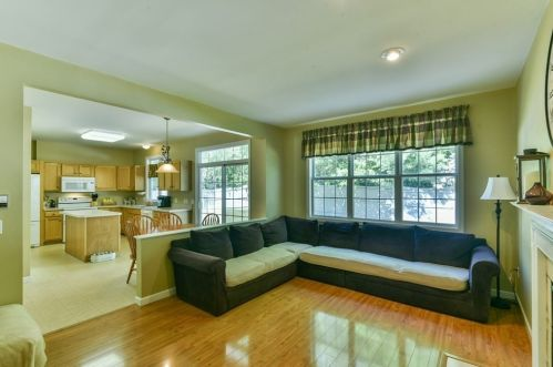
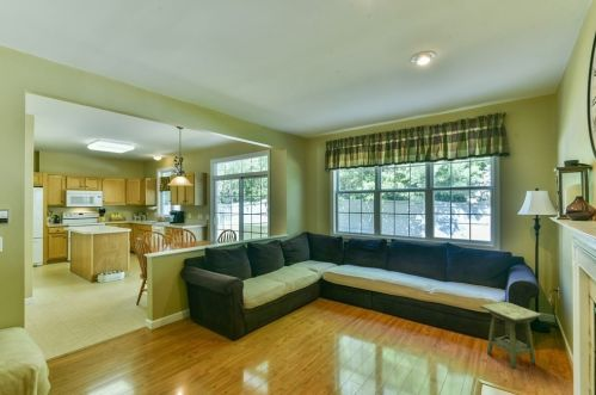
+ side table (509, 333)
